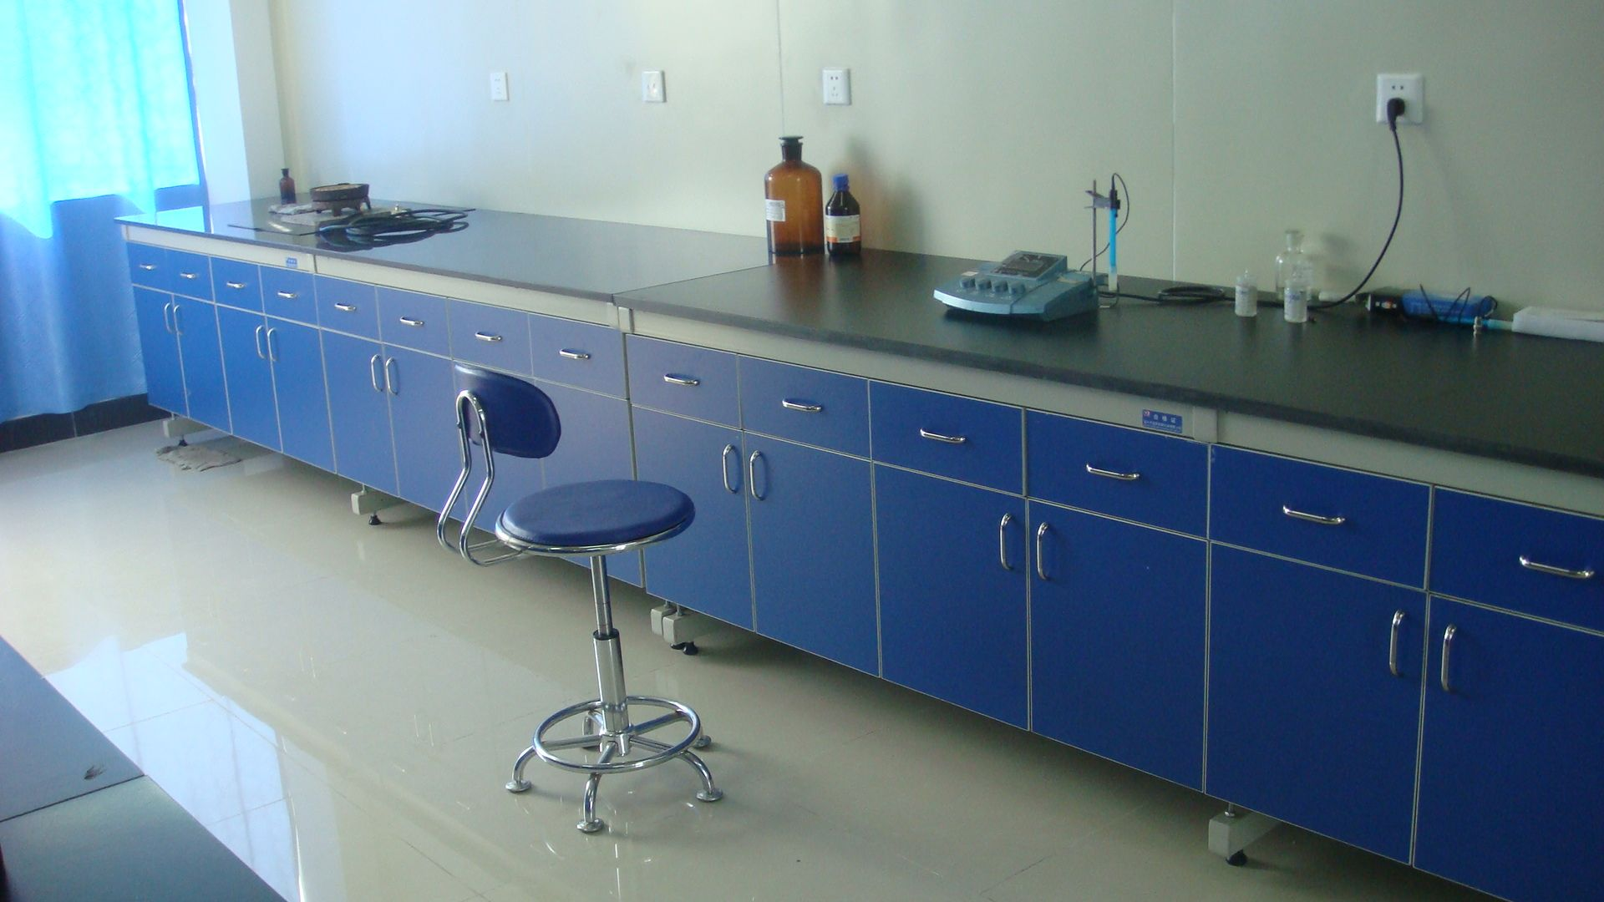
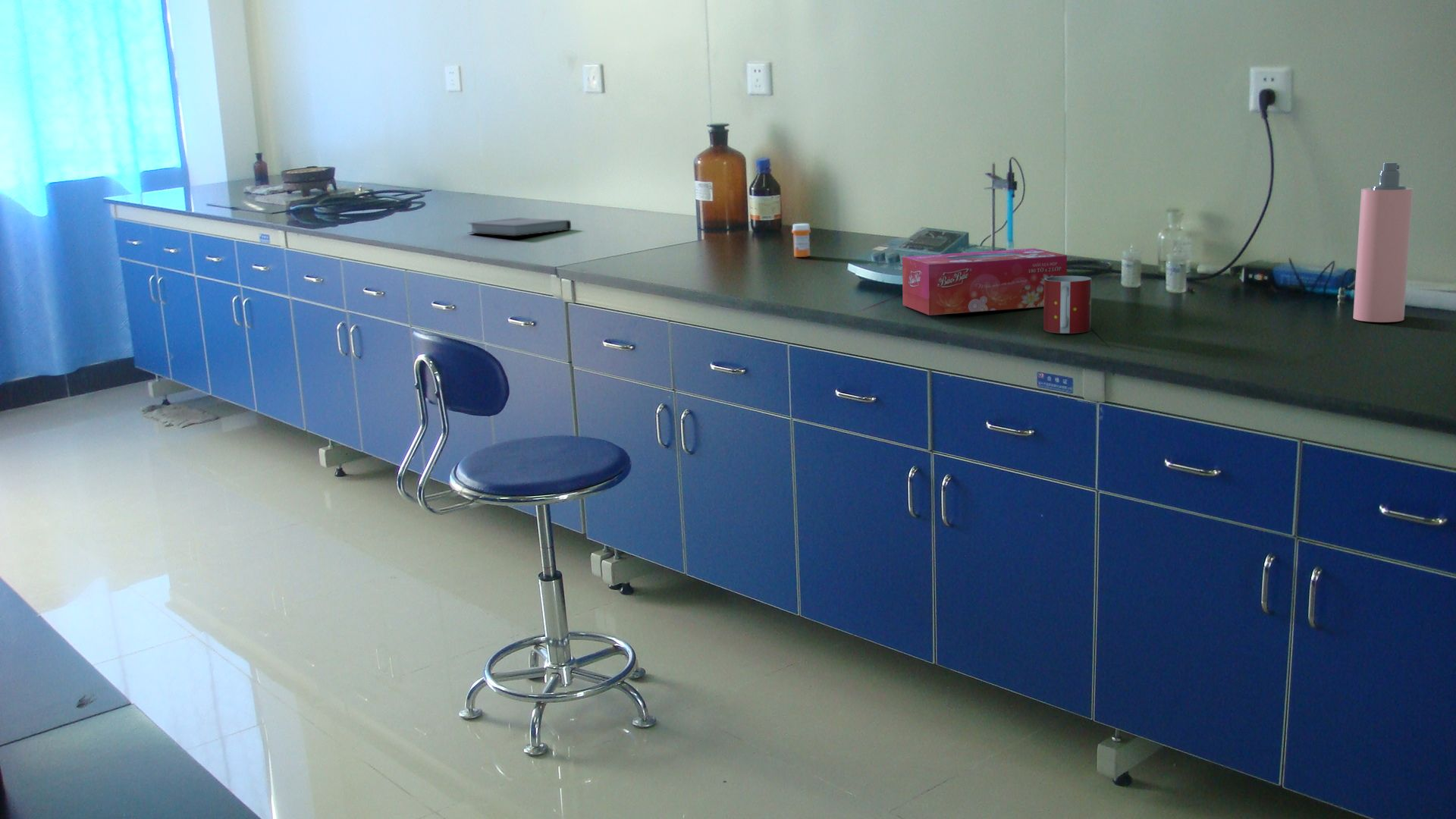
+ tissue box (983, 281)
+ spray bottle (1383, 241)
+ mug (1066, 305)
+ medicine bottle (801, 240)
+ notebook (518, 226)
